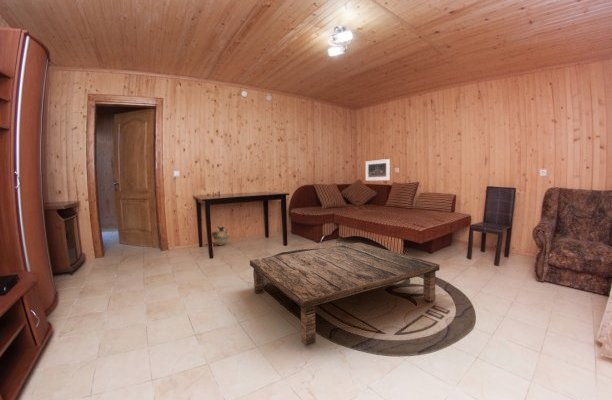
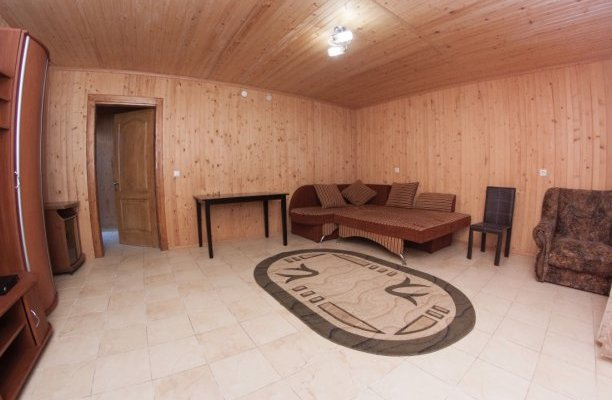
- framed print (377, 170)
- ceramic jug (219, 235)
- coffee table (340, 279)
